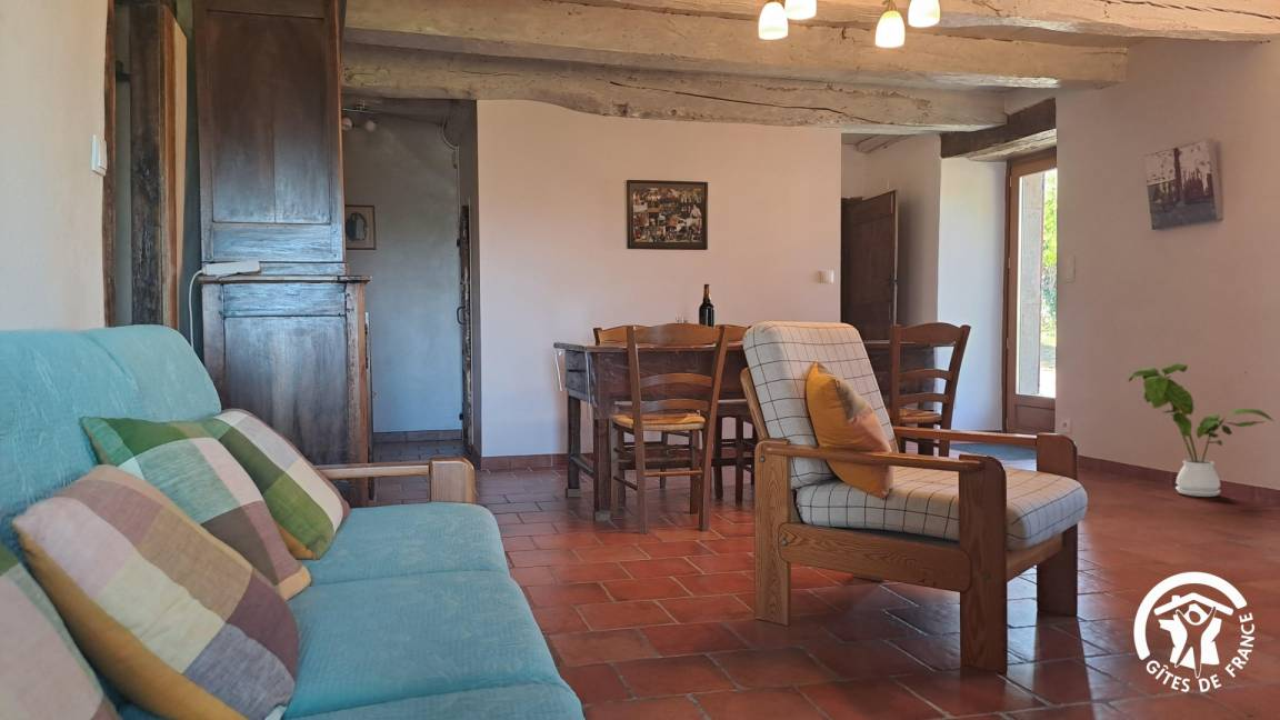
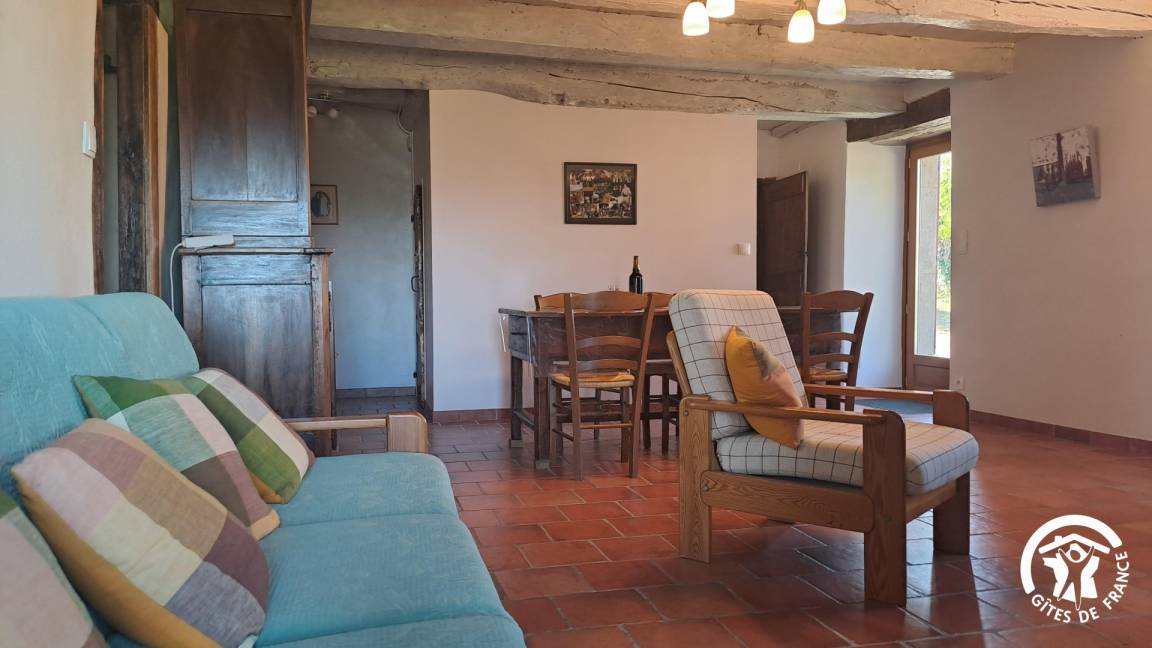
- house plant (1186, 429)
